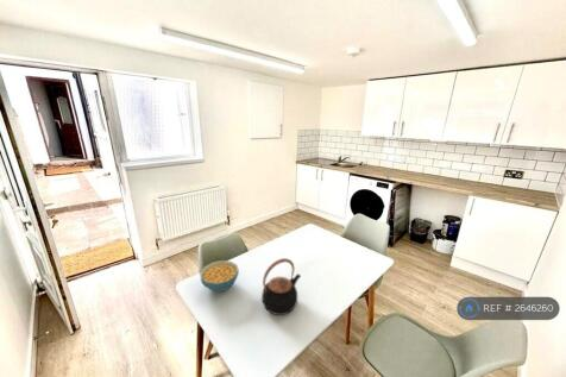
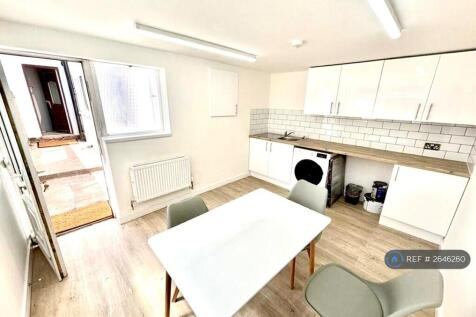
- teapot (282, 281)
- cereal bowl (220, 278)
